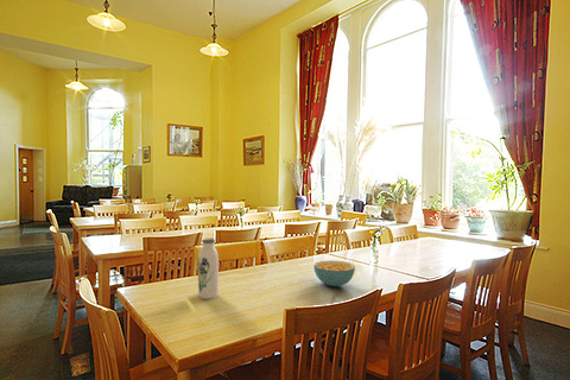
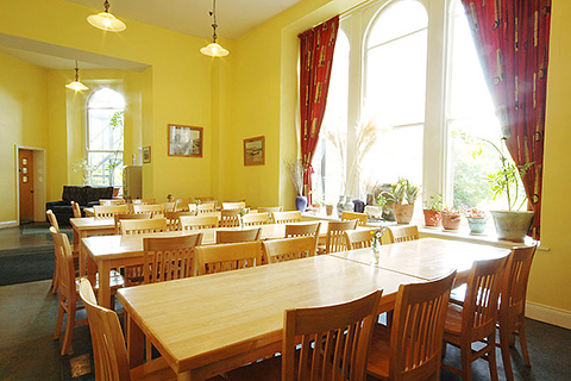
- water bottle (208, 267)
- cereal bowl (334, 274)
